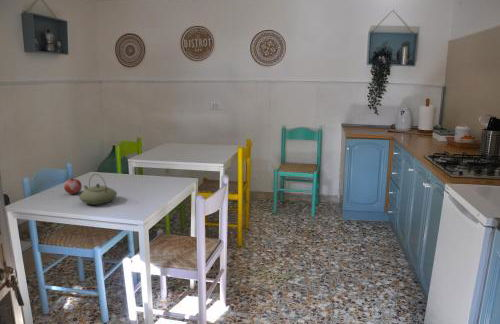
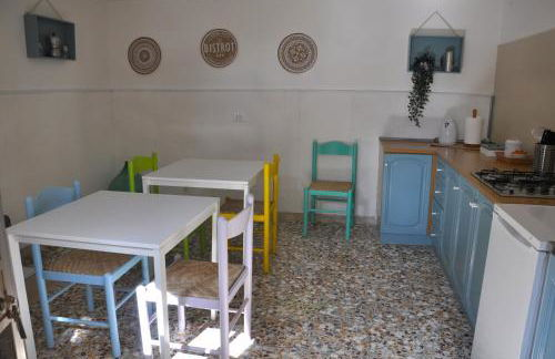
- fruit (72, 184)
- teapot (96, 187)
